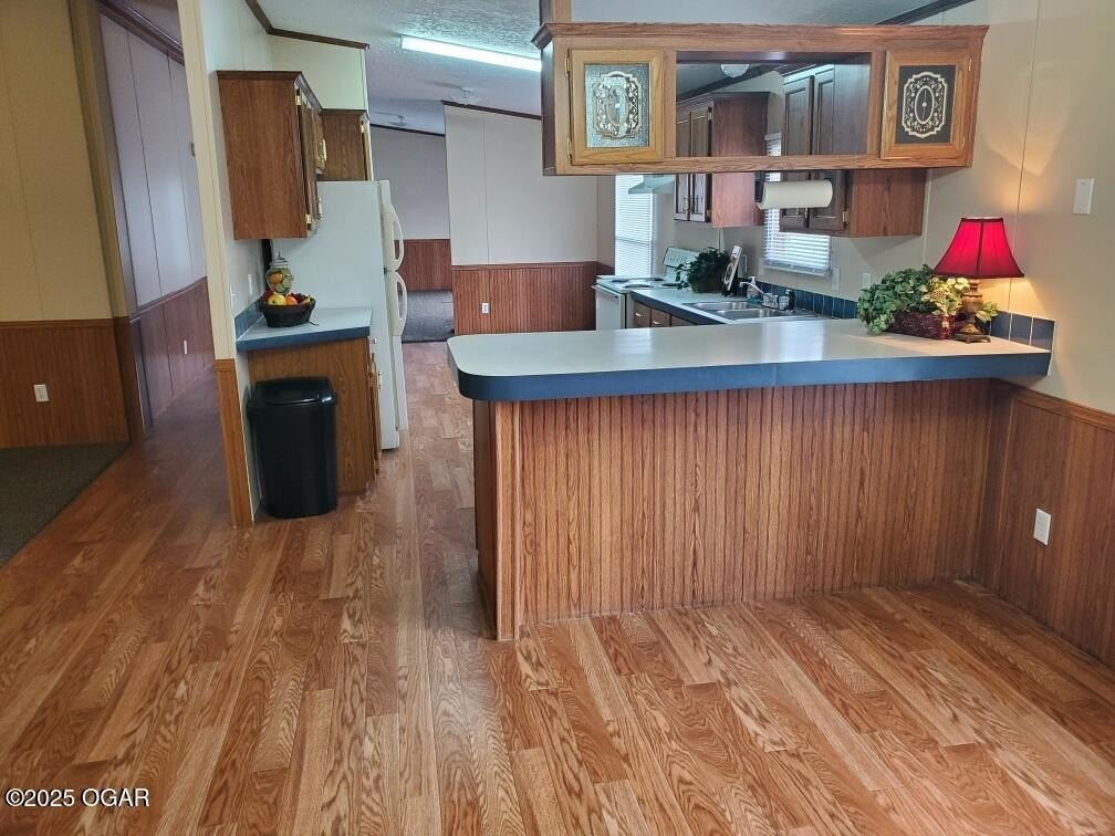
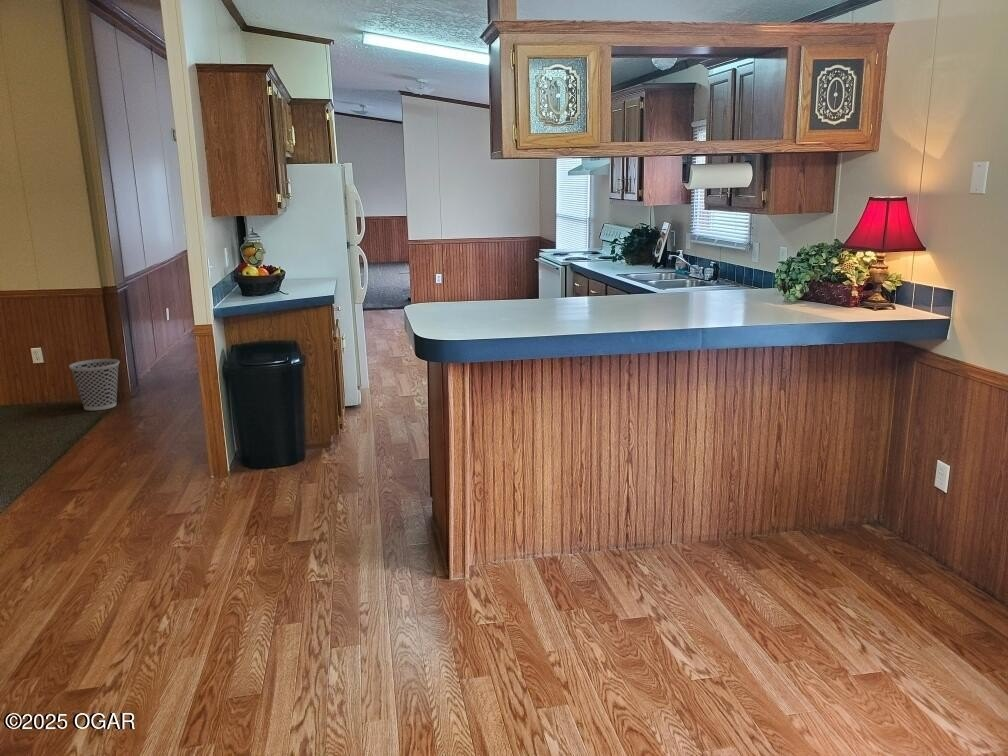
+ wastebasket (97, 385)
